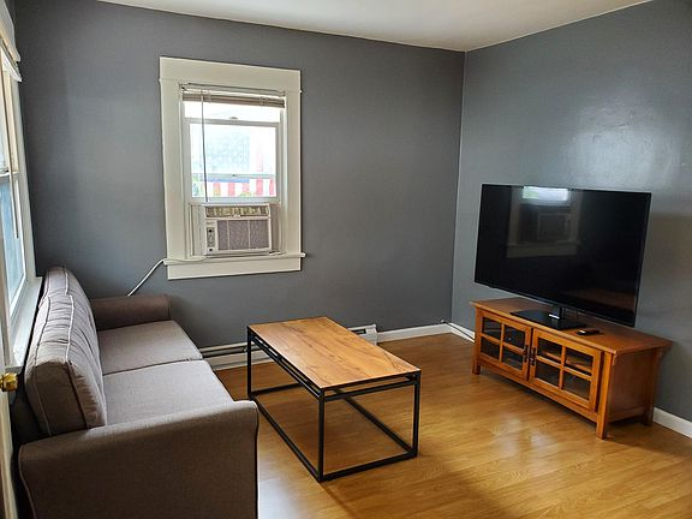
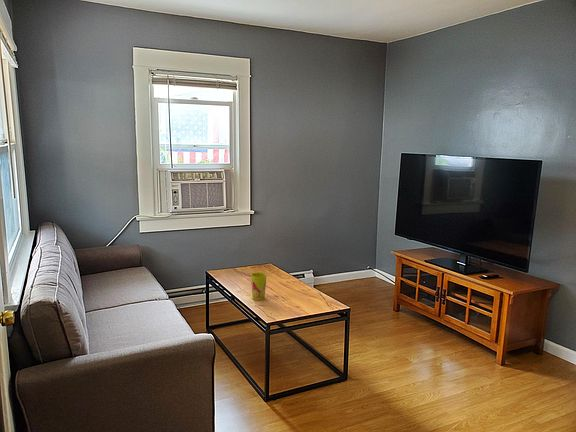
+ cup (258, 286)
